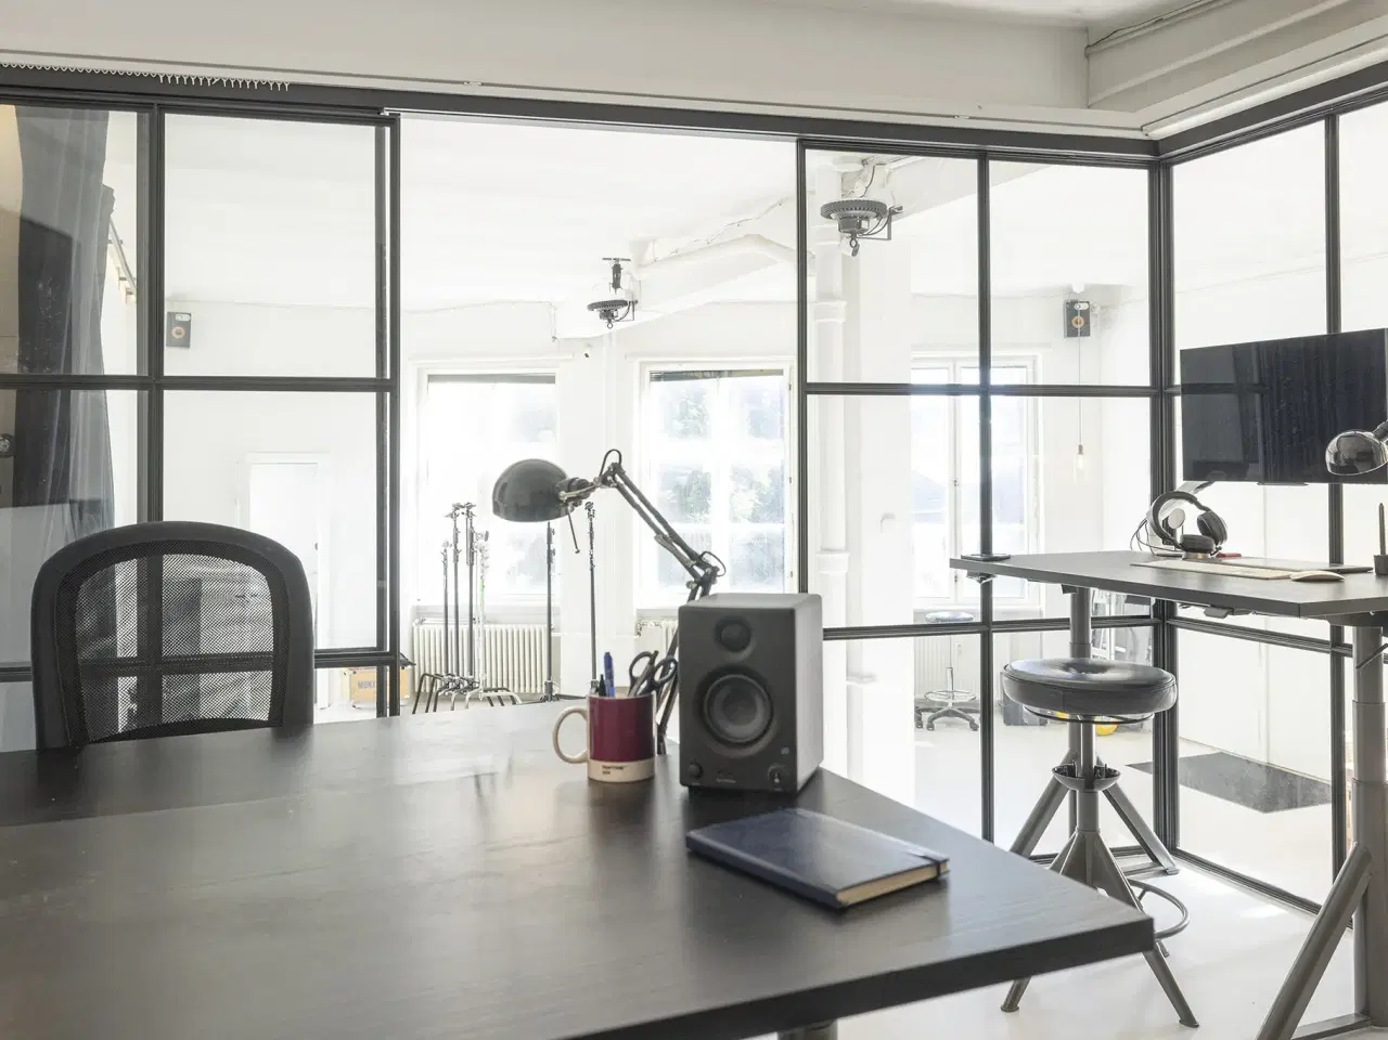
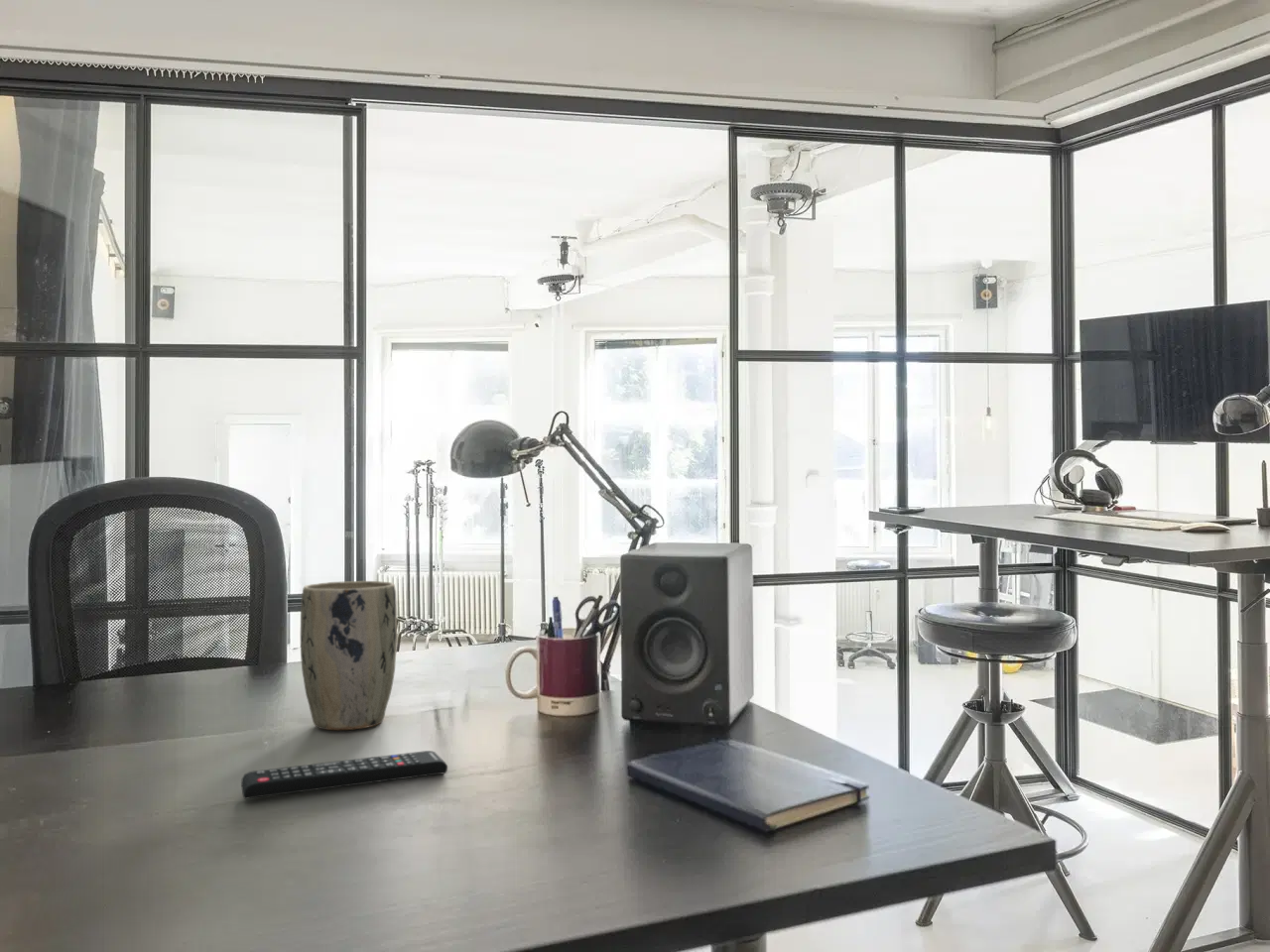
+ remote control (346, 774)
+ plant pot (349, 654)
